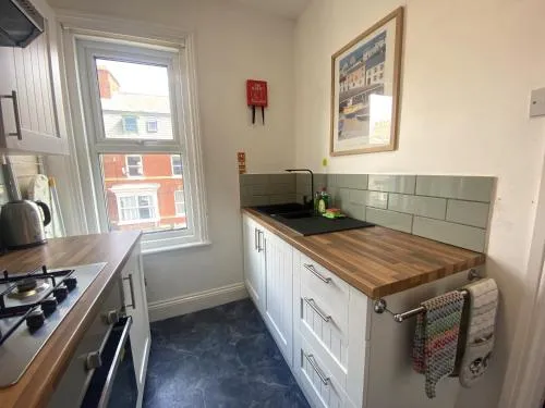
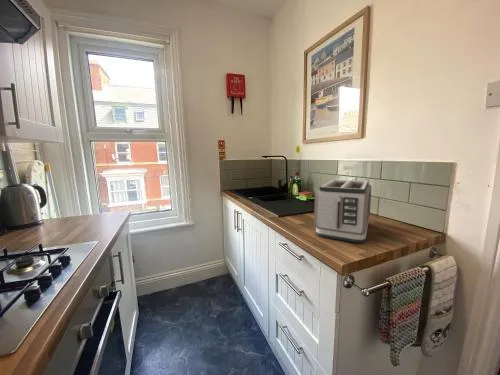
+ toaster (344, 206)
